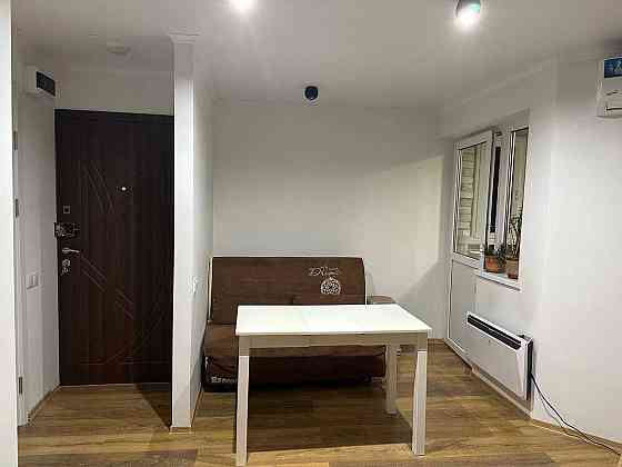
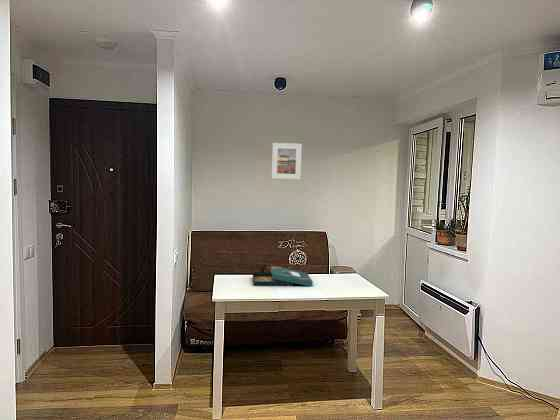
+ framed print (286, 161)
+ board game (281, 275)
